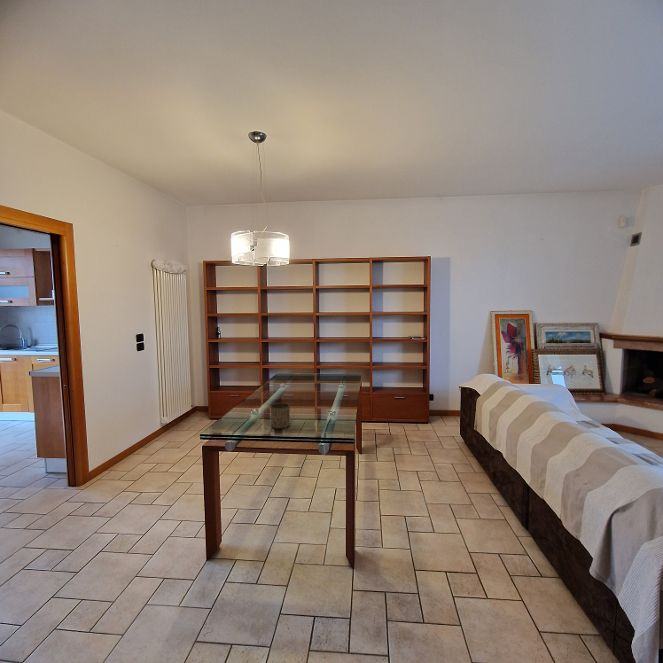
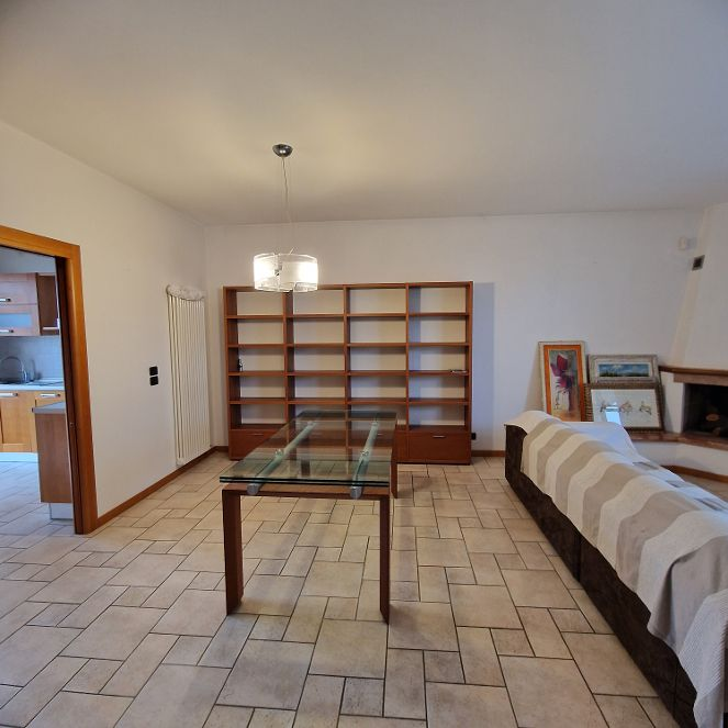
- cup (280, 415)
